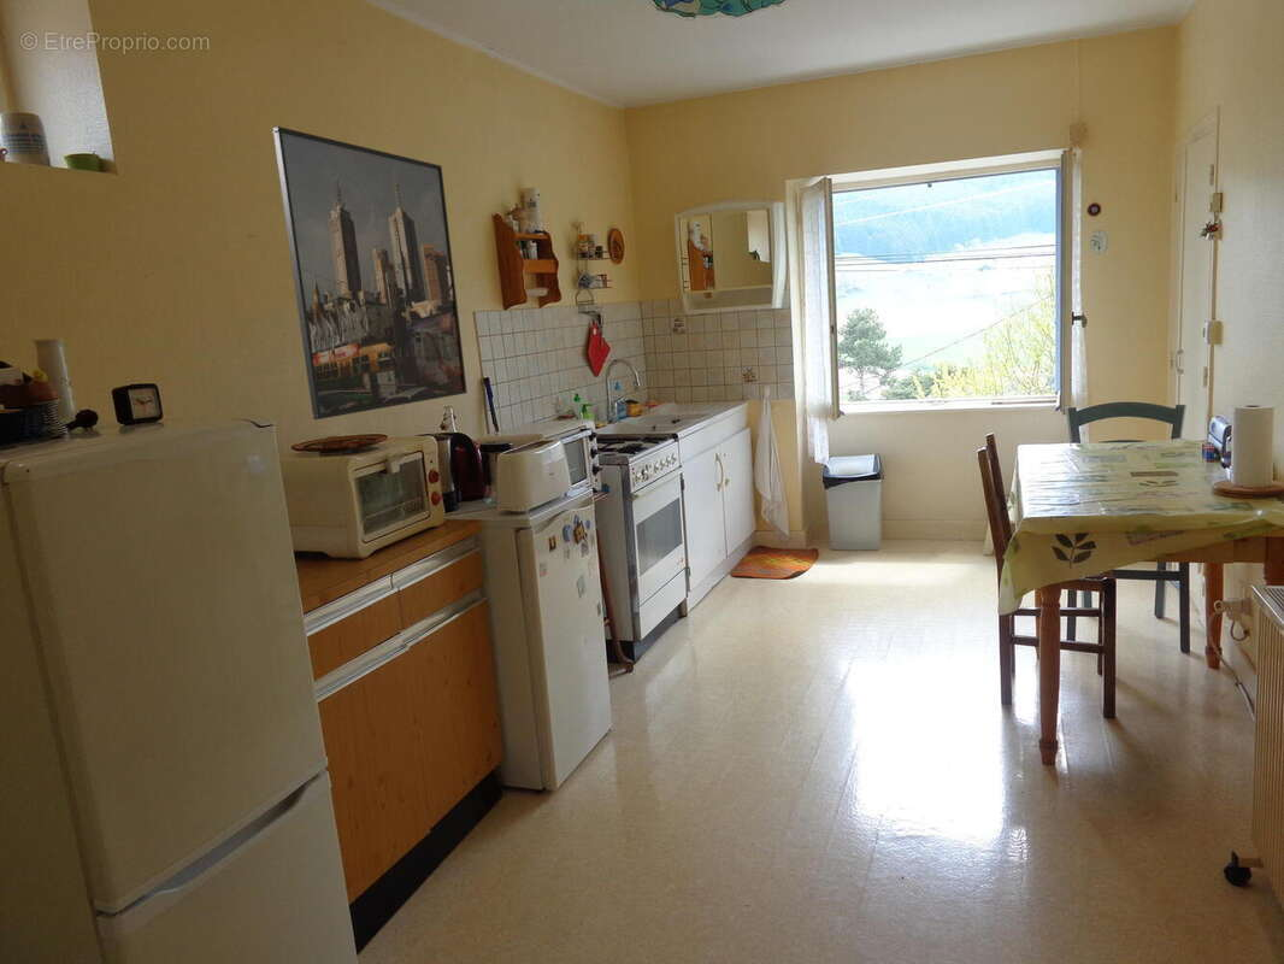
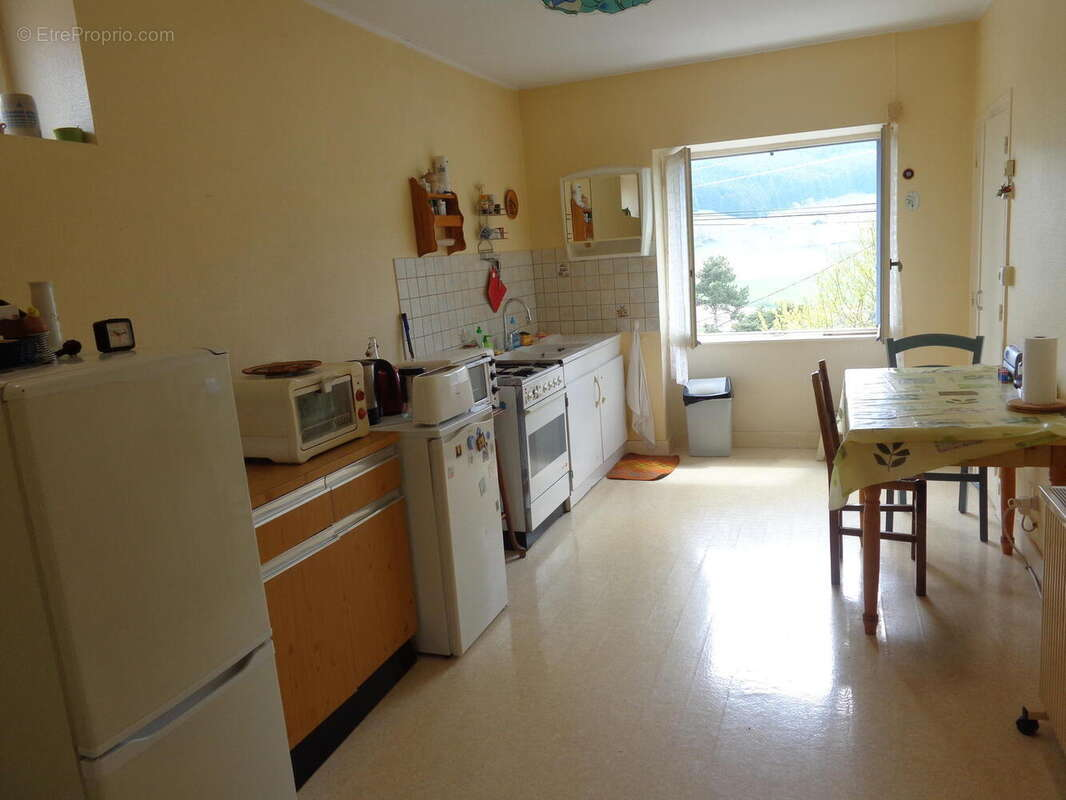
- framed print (383, 280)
